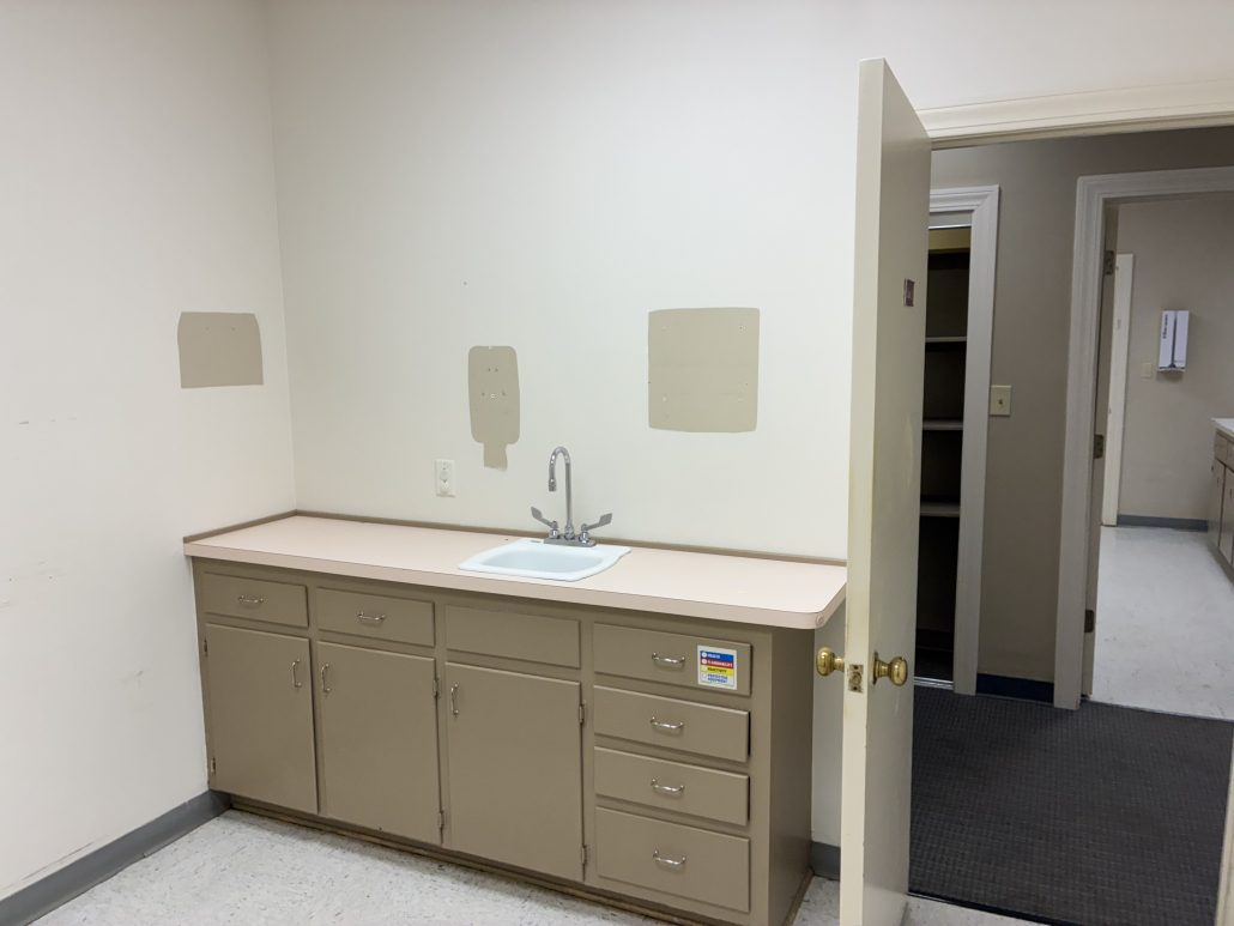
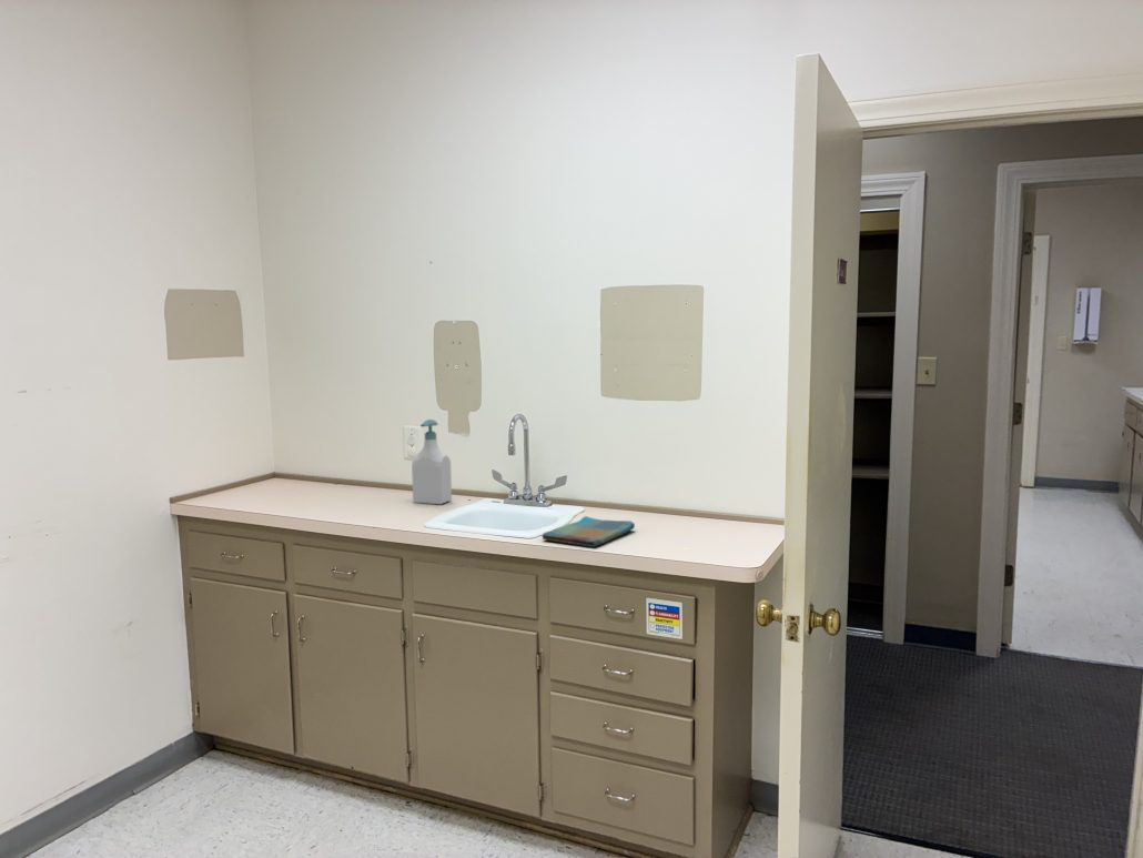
+ dish towel (589, 531)
+ soap bottle (429, 461)
